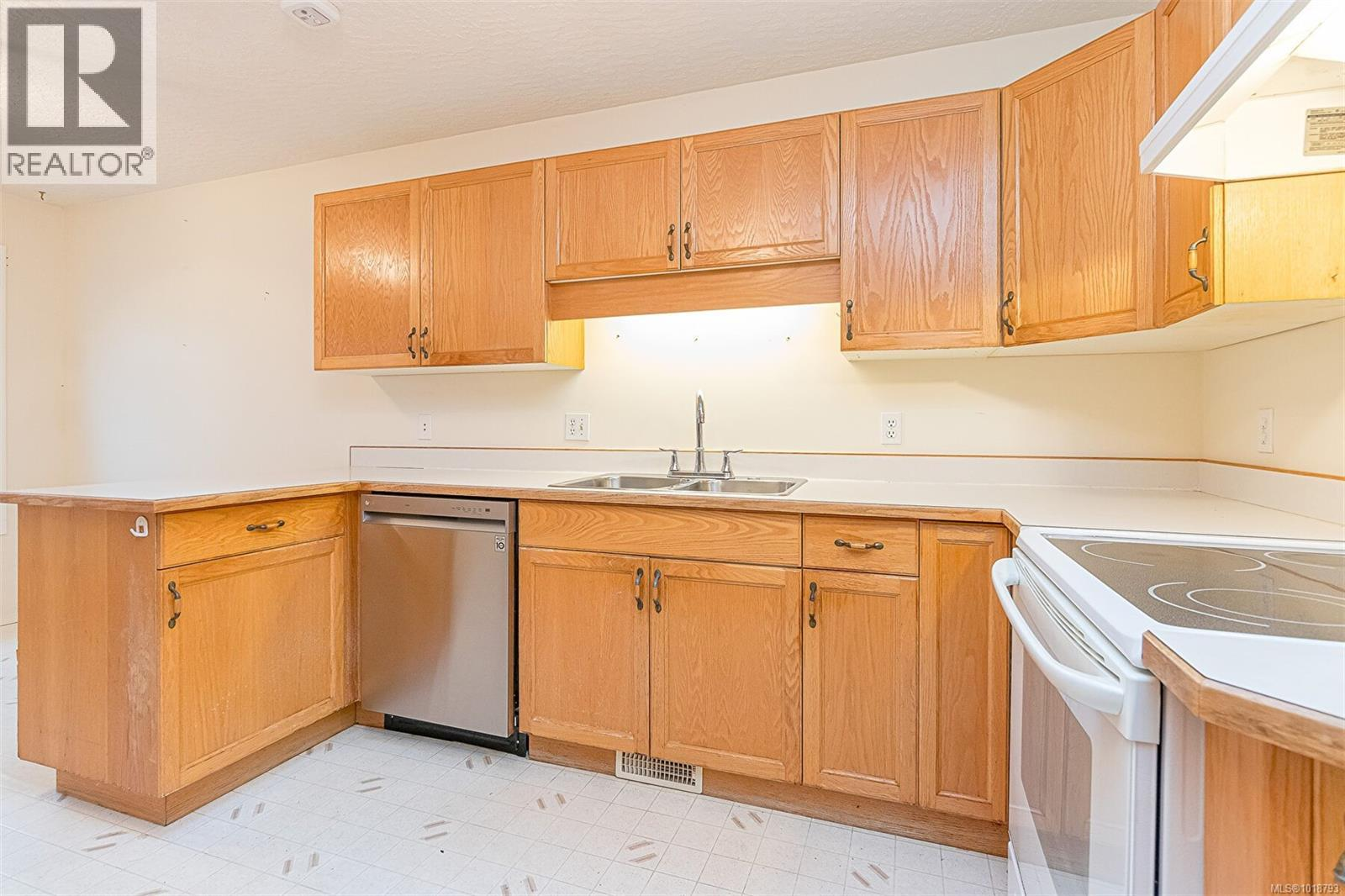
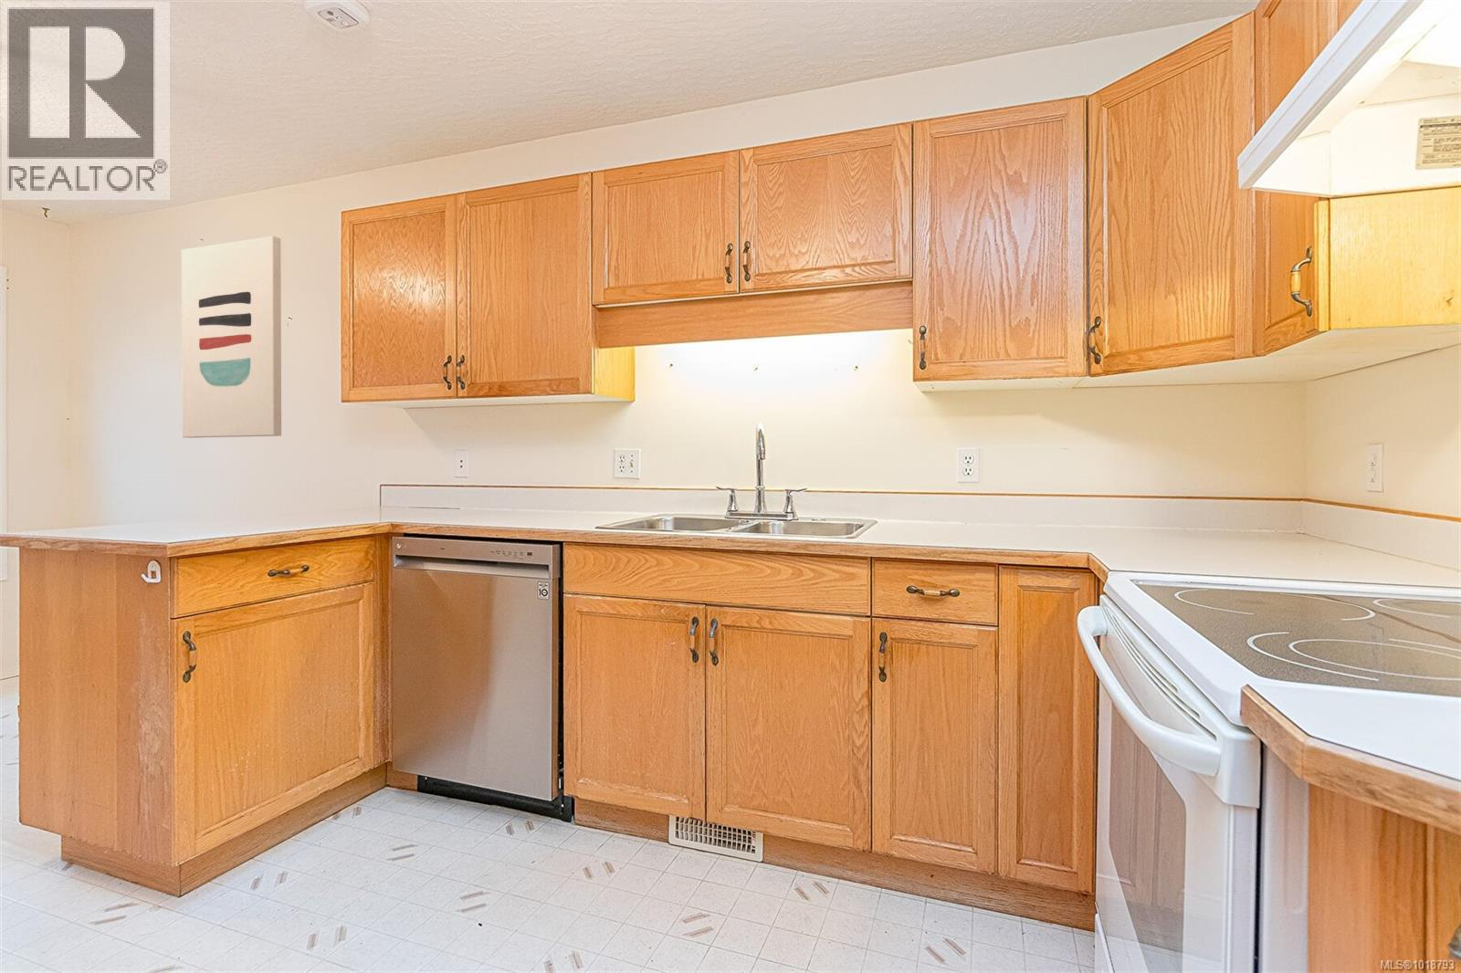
+ wall art (229, 341)
